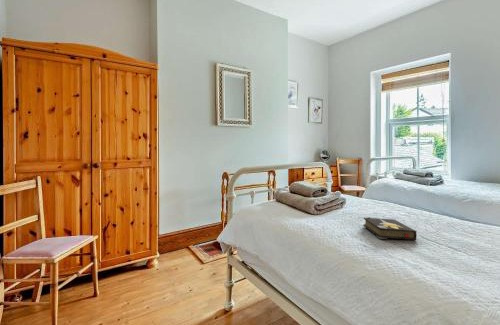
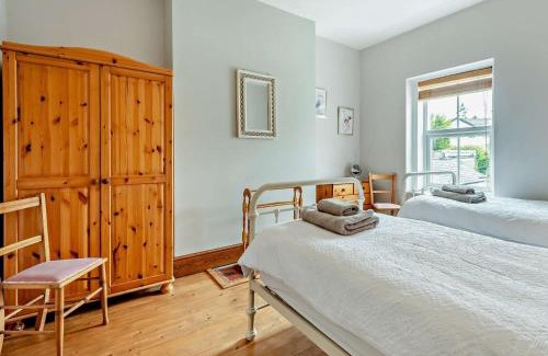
- hardback book (387, 227)
